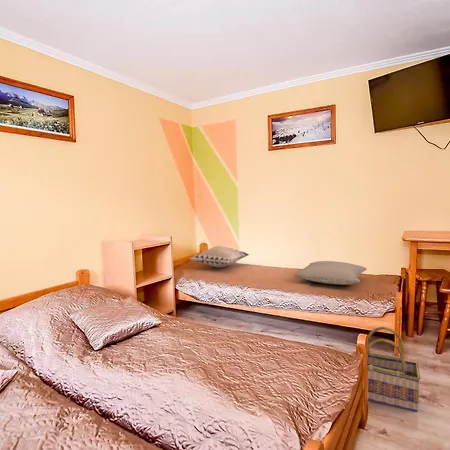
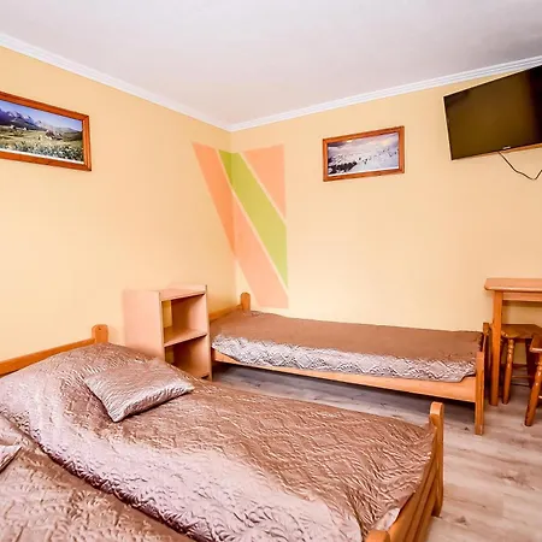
- pillow (331, 271)
- decorative pillow (220, 256)
- basket (385, 364)
